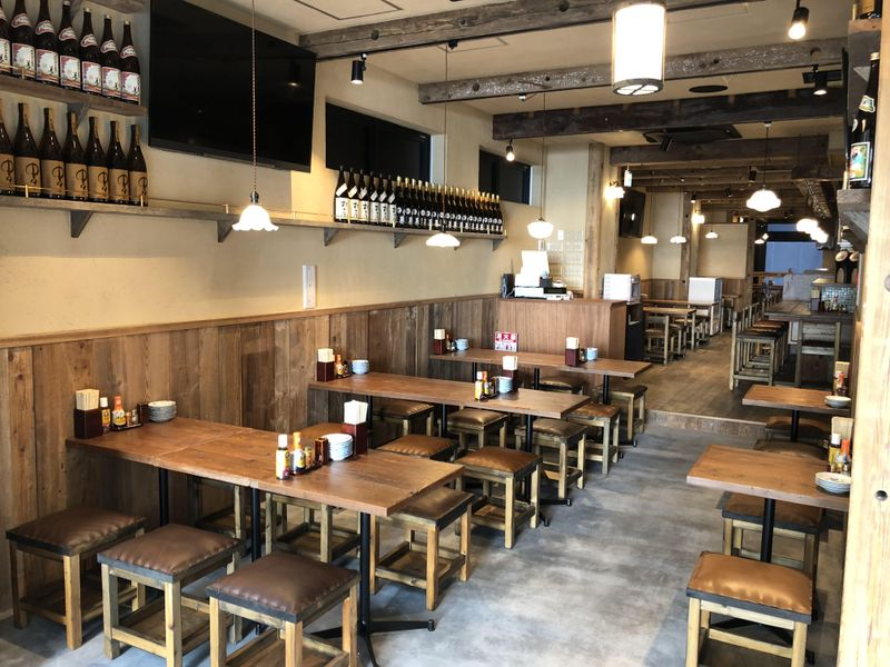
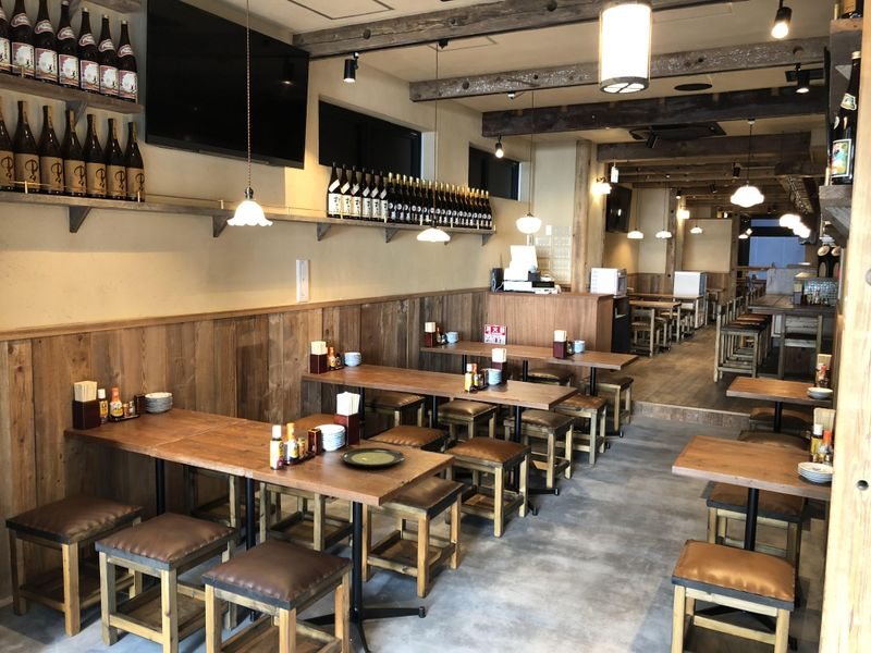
+ plate (372, 458)
